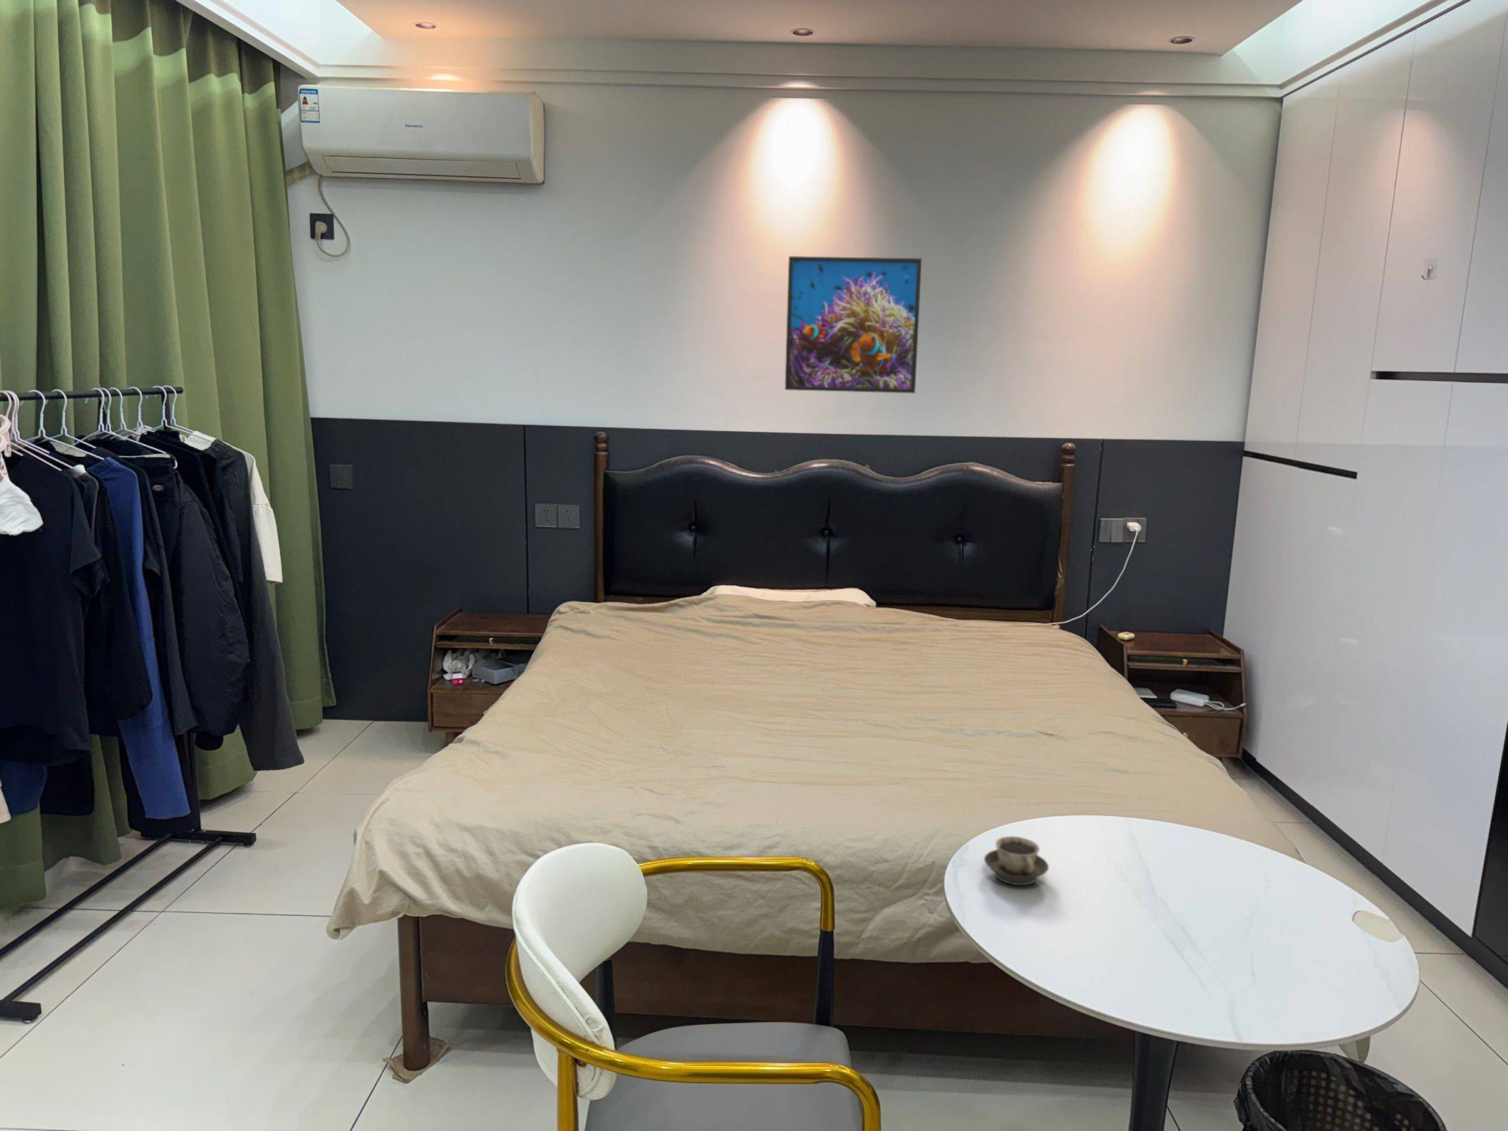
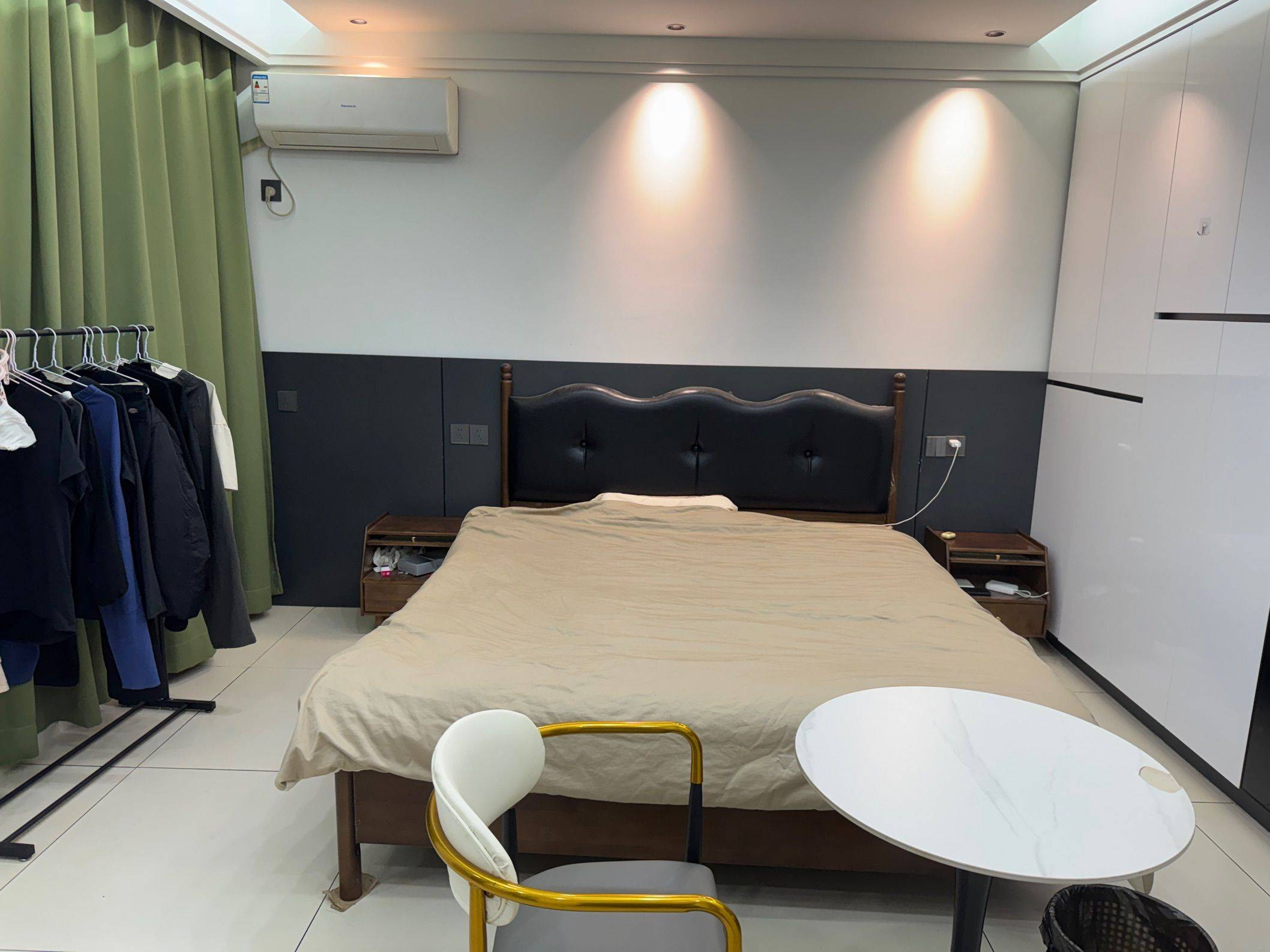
- cup (1016, 861)
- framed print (853, 326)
